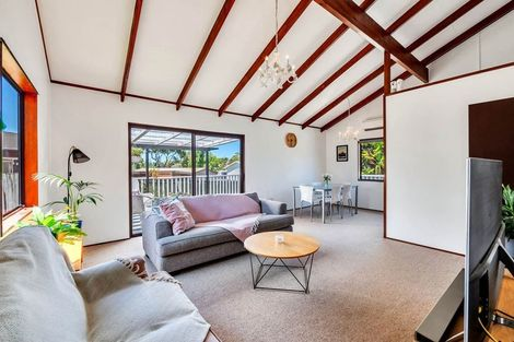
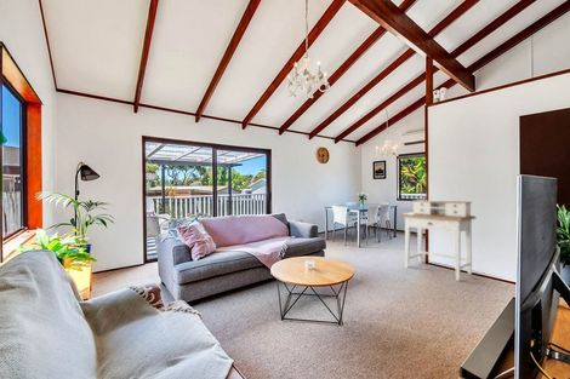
+ desk (435, 229)
